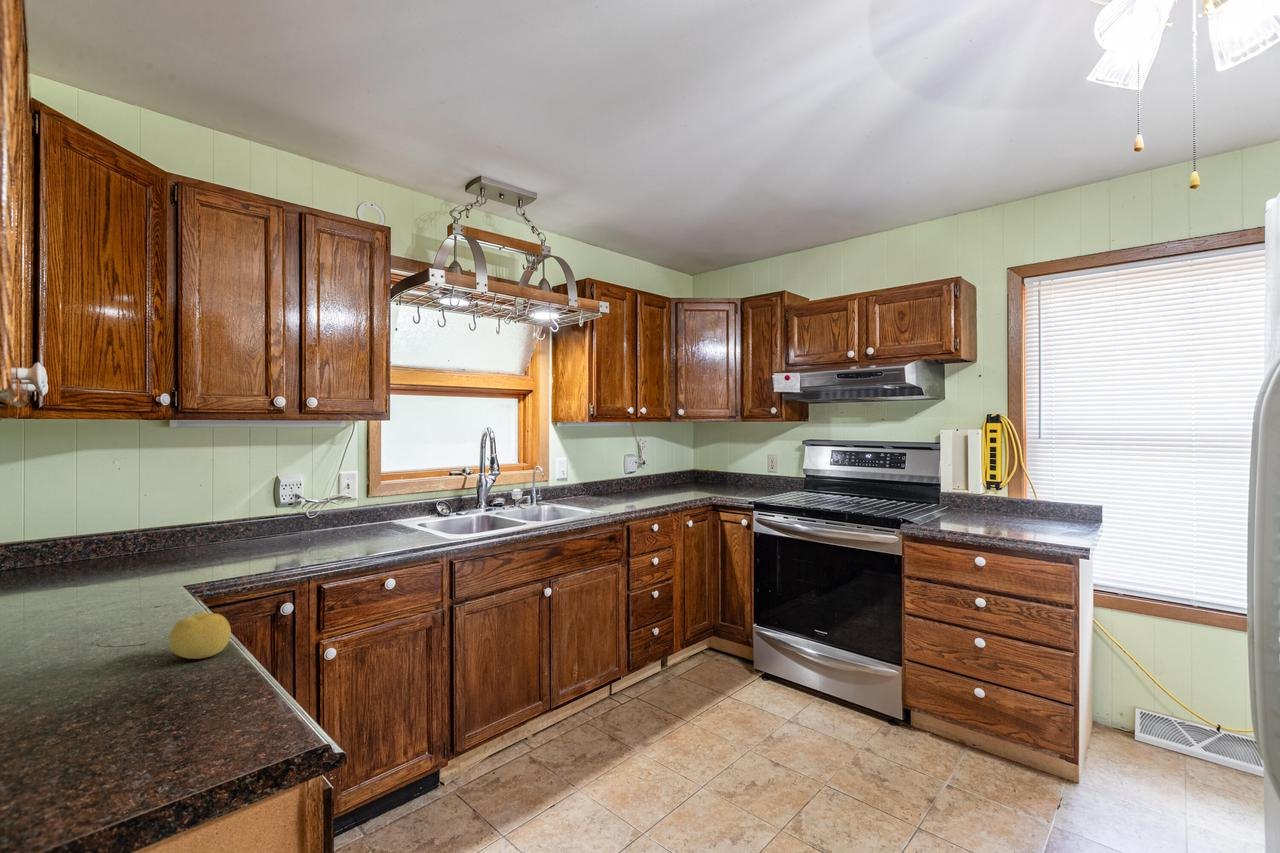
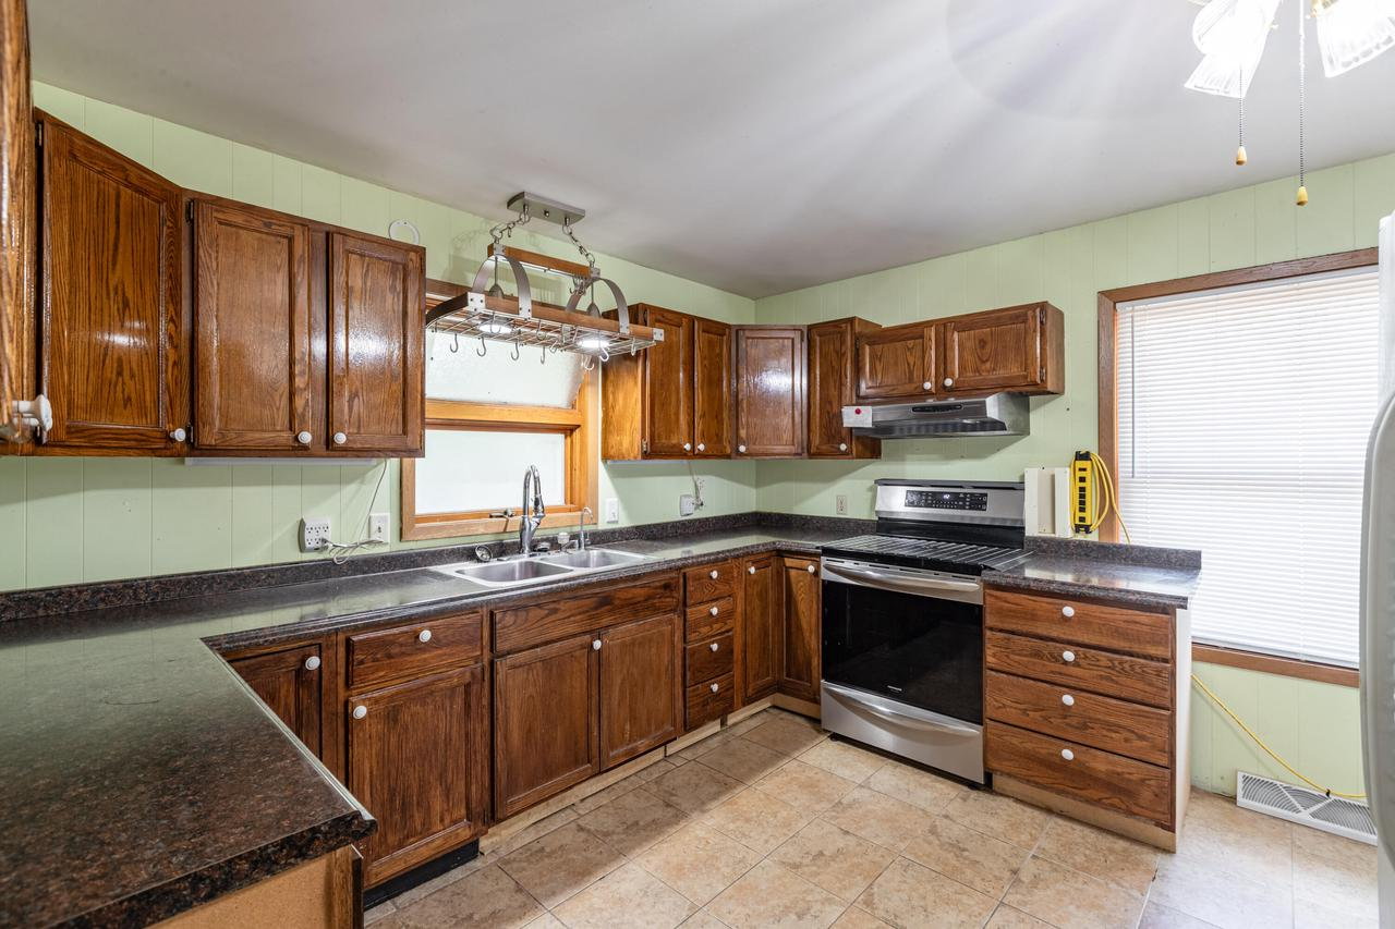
- fruit (200, 635)
